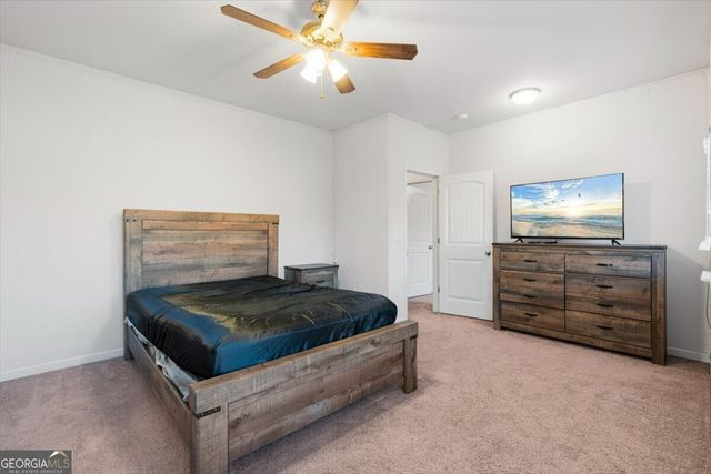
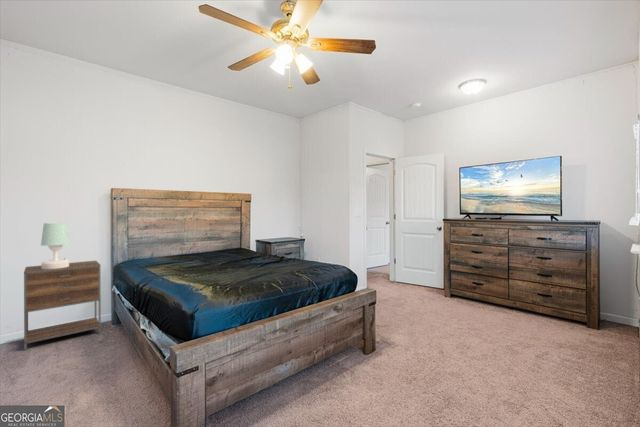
+ nightstand (64, 300)
+ table lamp (55, 244)
